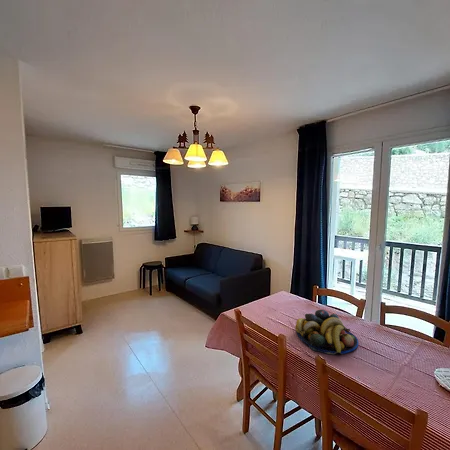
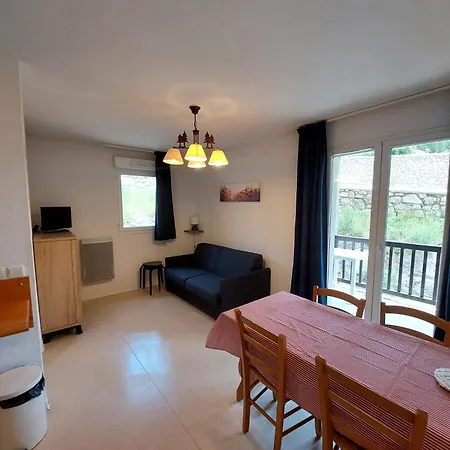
- fruit bowl (326, 326)
